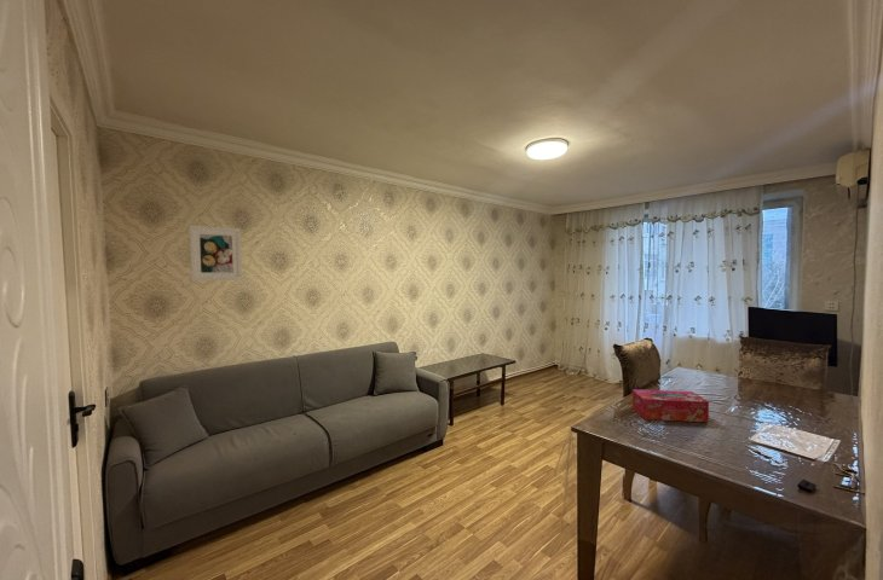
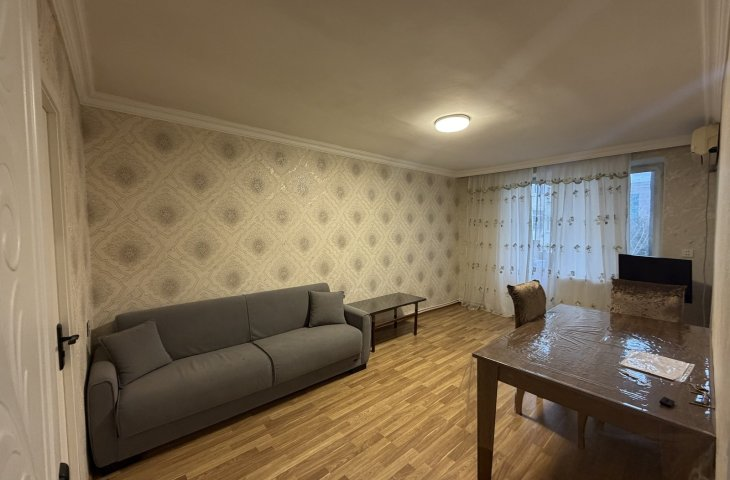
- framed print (217, 254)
- tissue box (668, 405)
